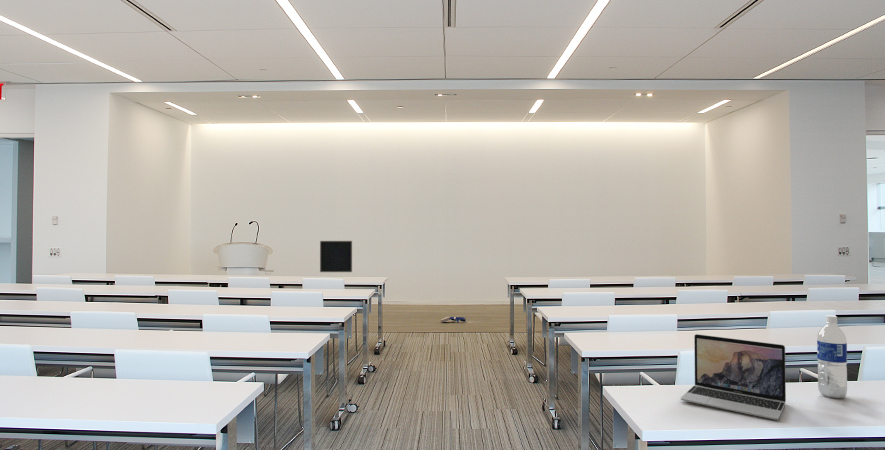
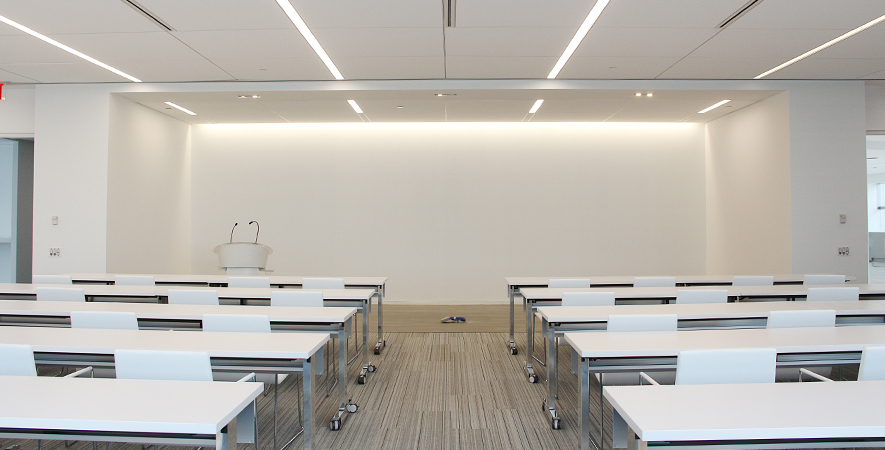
- framed artwork (336, 256)
- water bottle (831, 355)
- laptop (732, 373)
